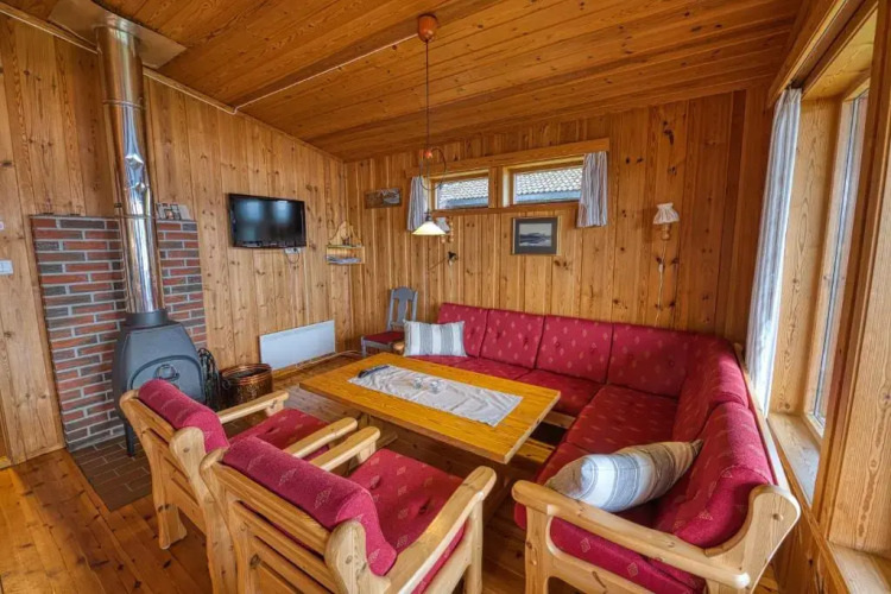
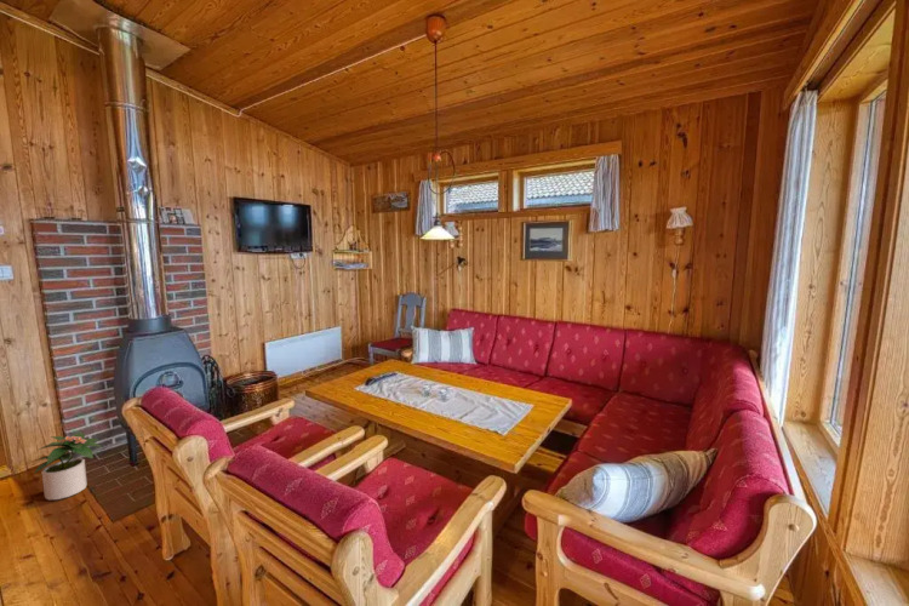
+ potted plant (68, 463)
